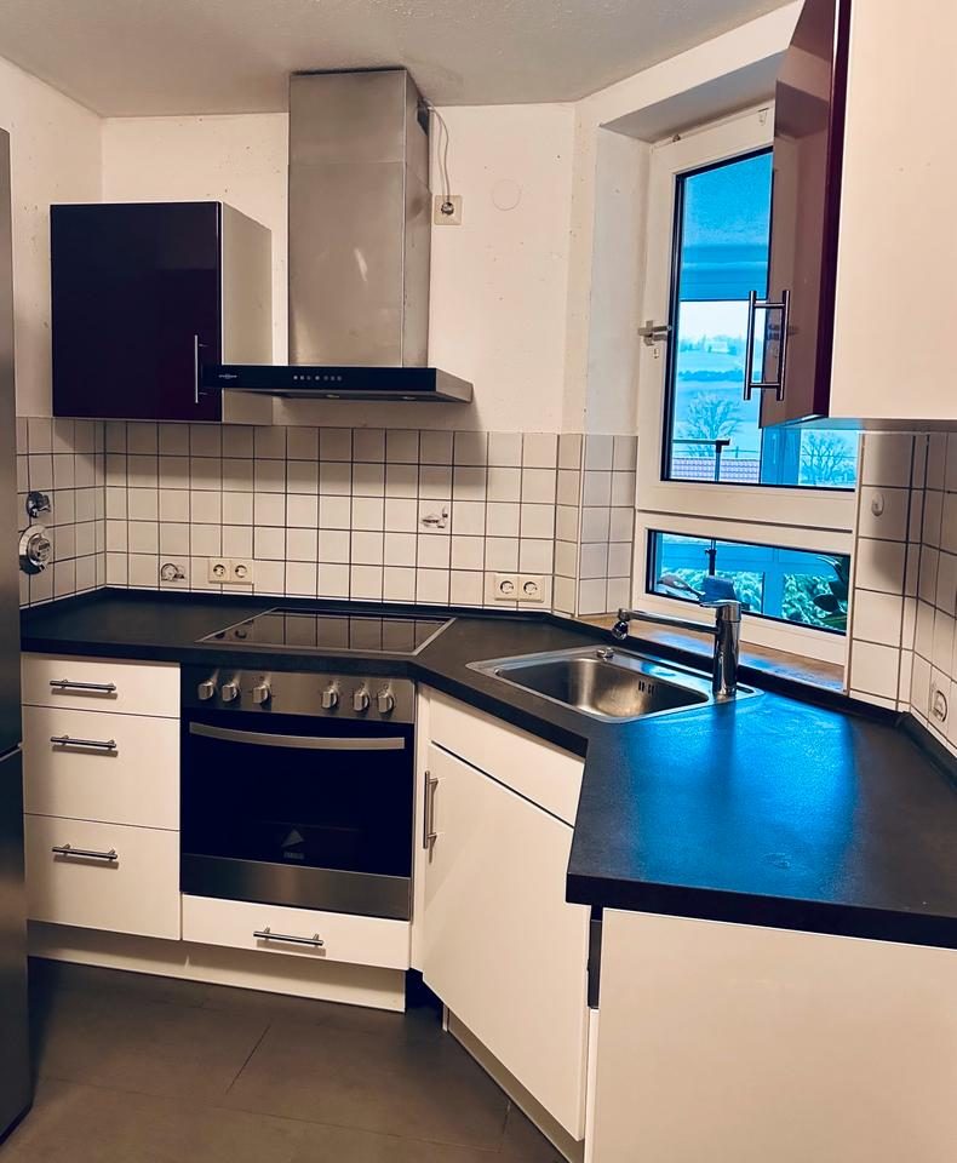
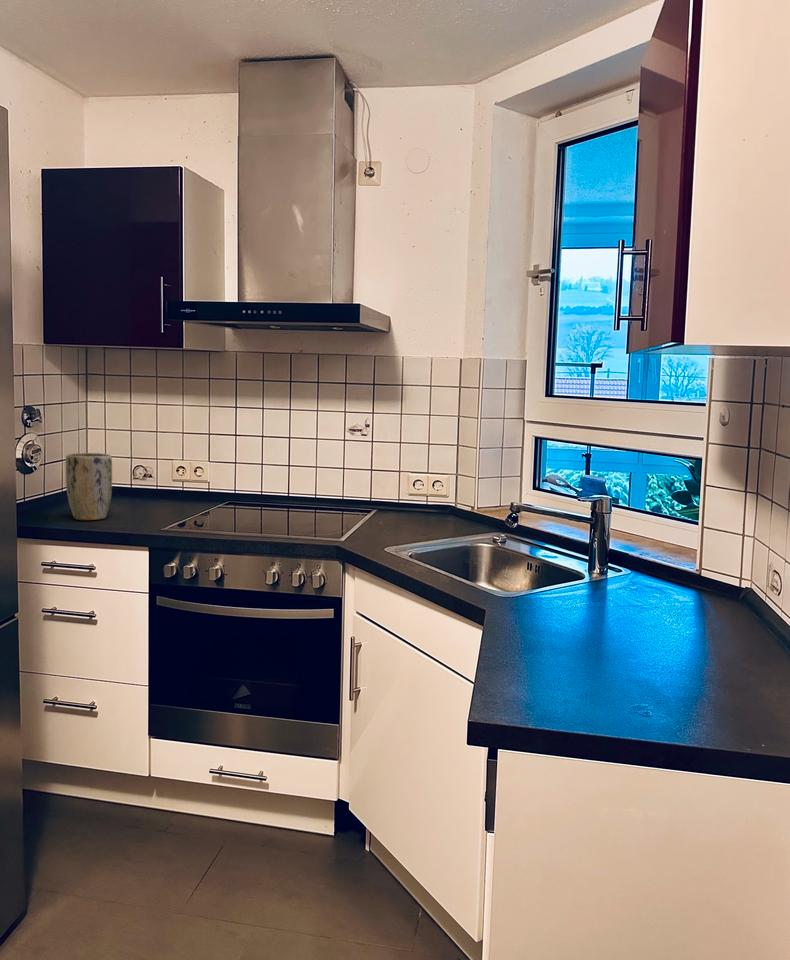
+ plant pot (89, 486)
